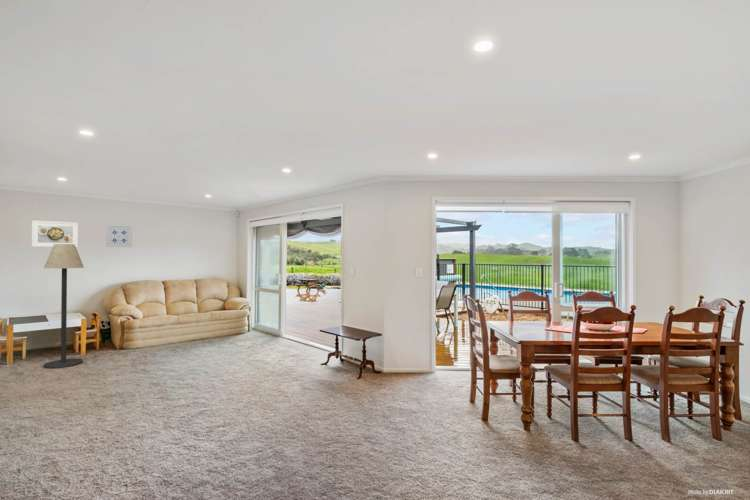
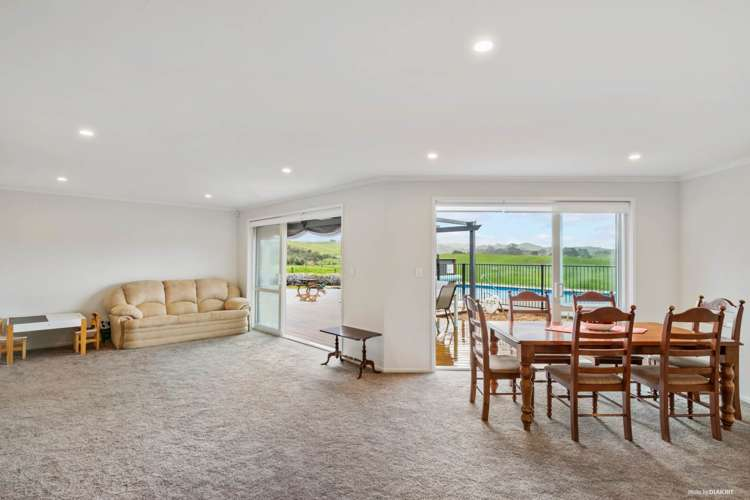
- floor lamp (64, 304)
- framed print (55, 234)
- wall art (119, 236)
